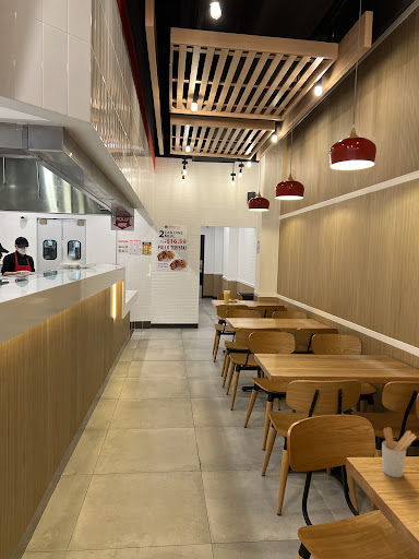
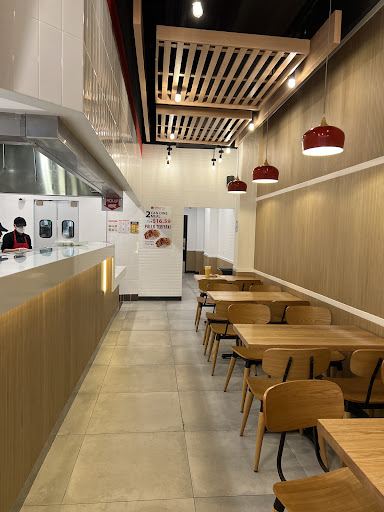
- utensil holder (398, 452)
